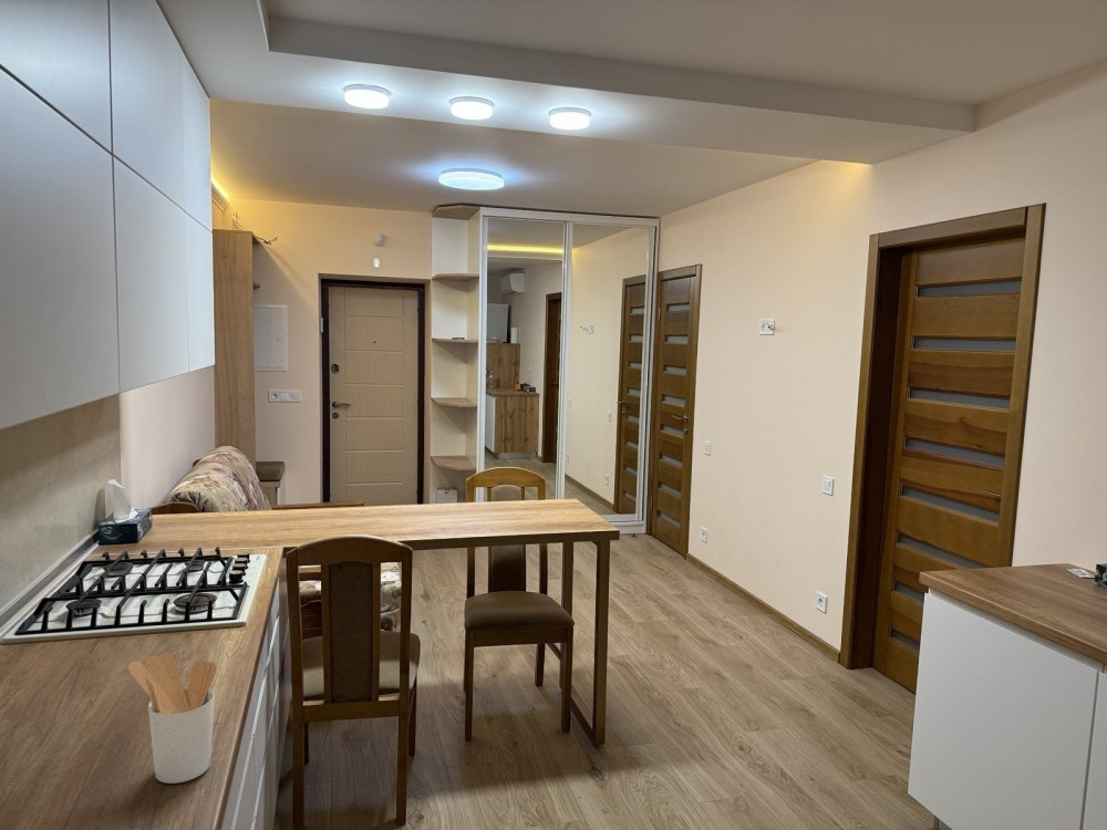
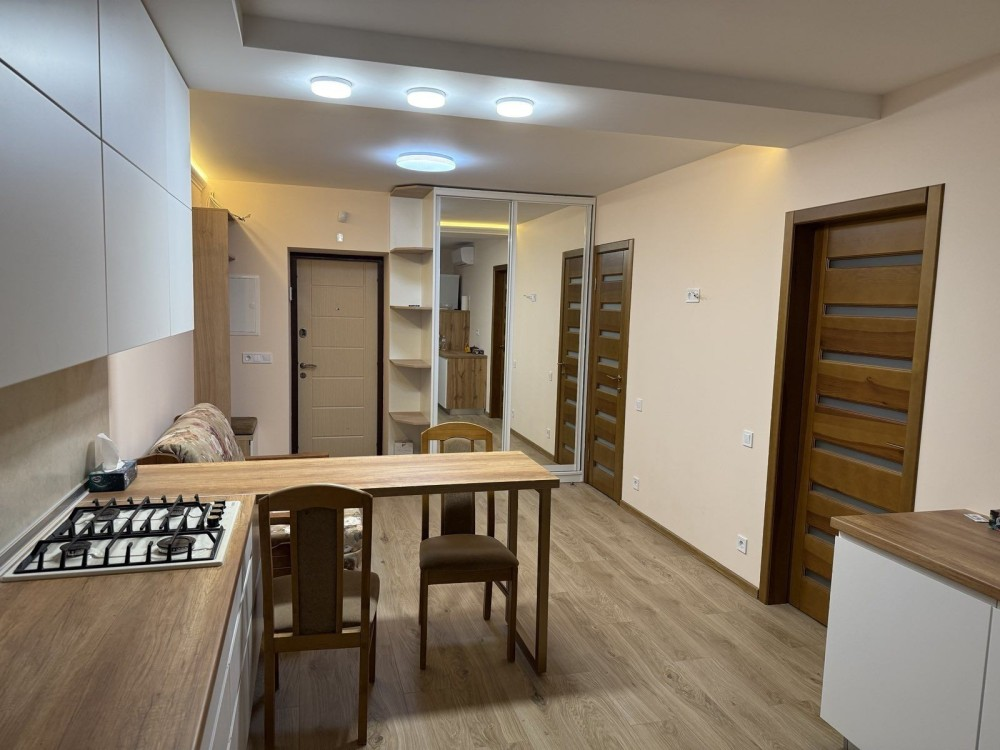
- utensil holder (172, 713)
